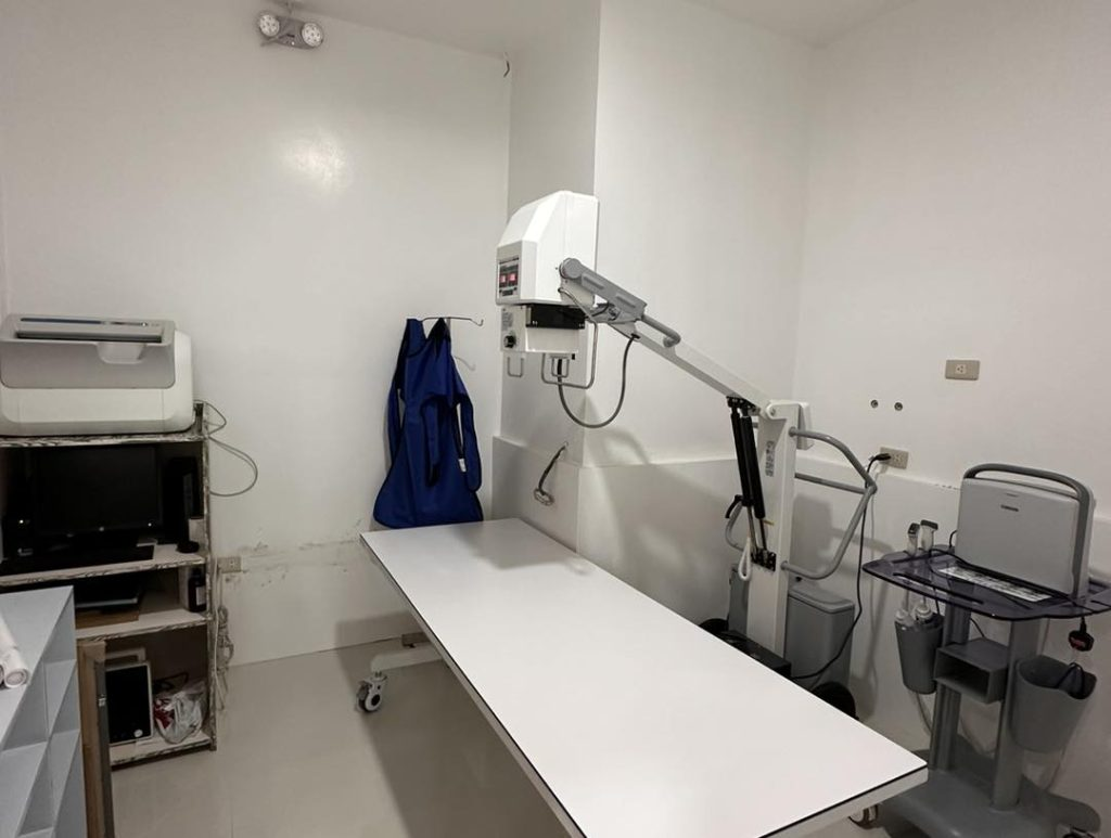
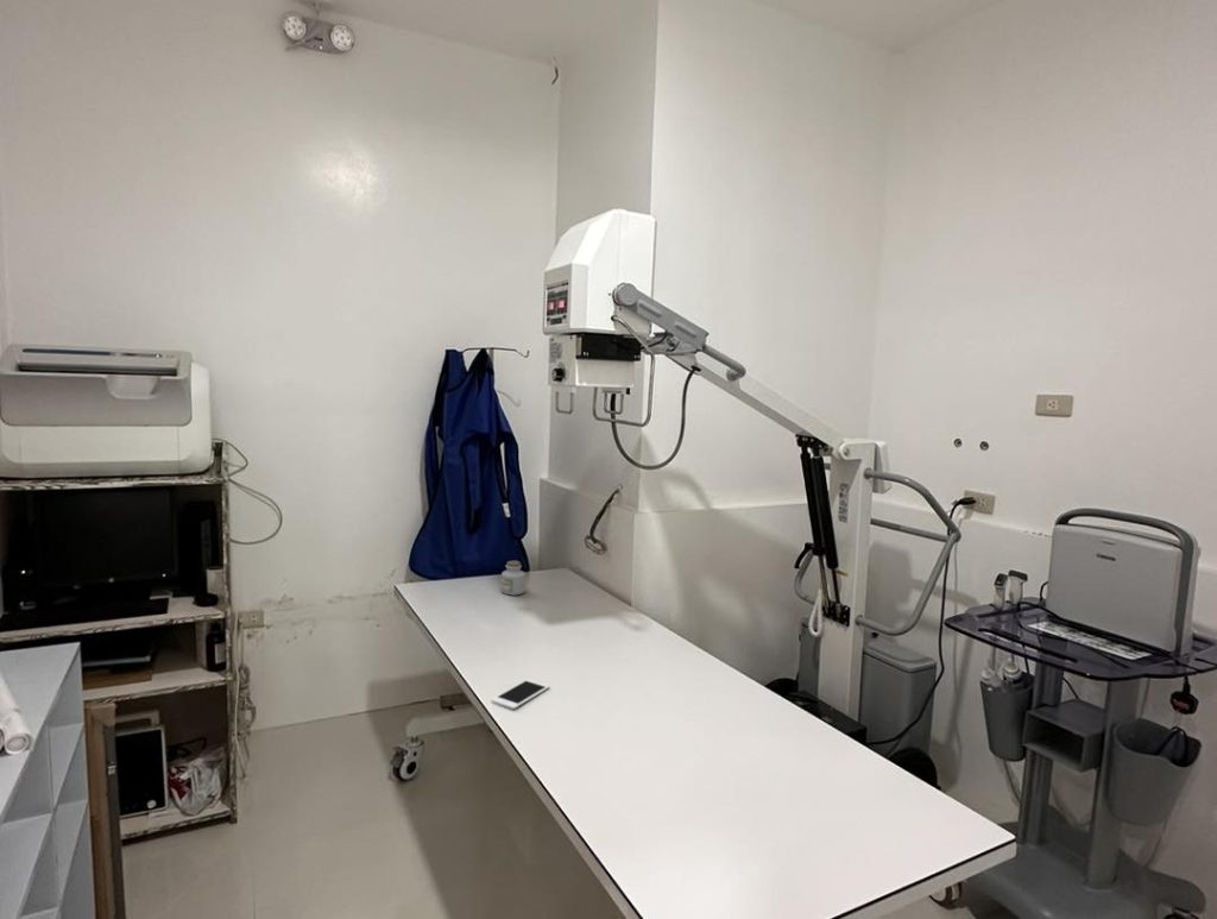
+ jar (512, 577)
+ cell phone (521, 693)
